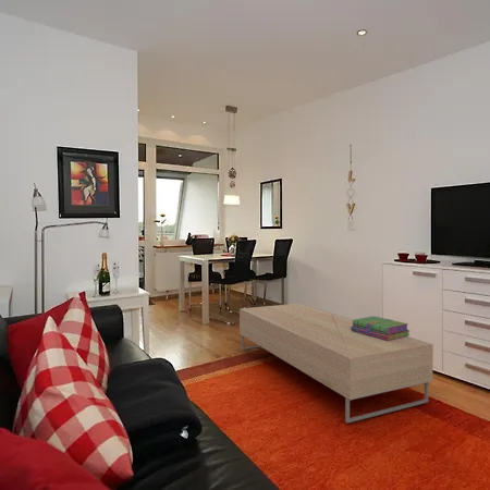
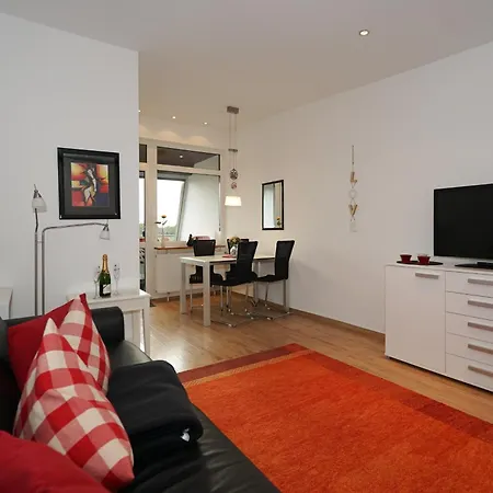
- stack of books (379, 327)
- coffee table (319, 346)
